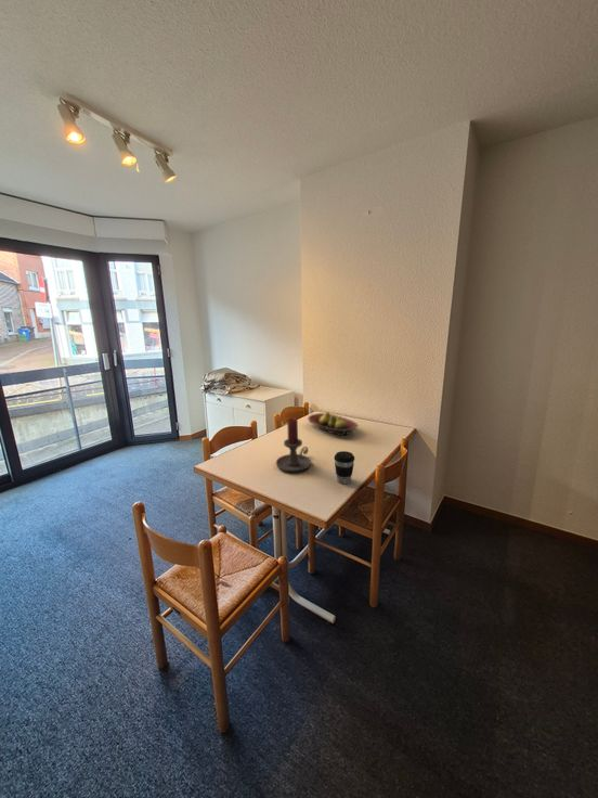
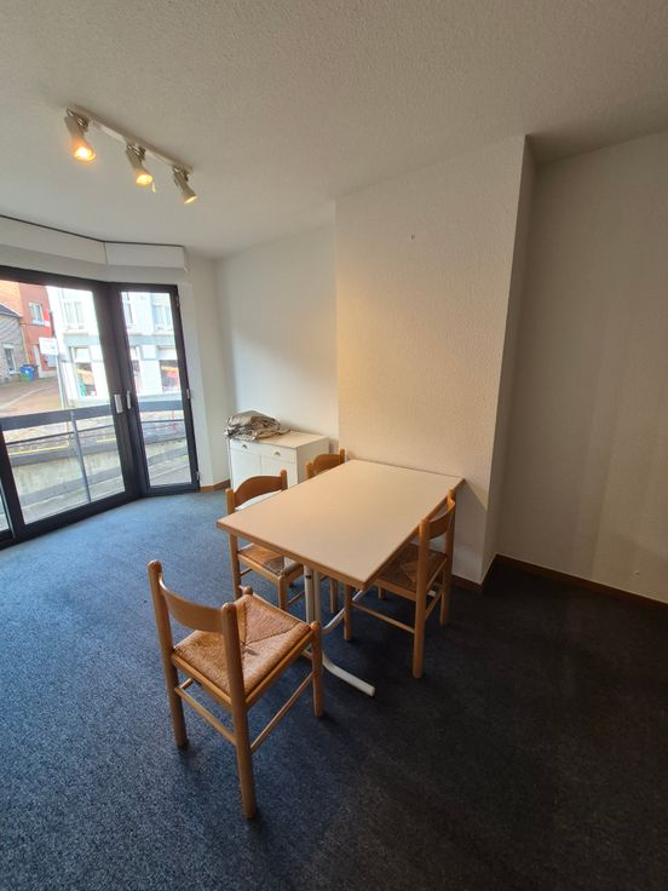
- candle holder (296, 440)
- coffee cup (343, 467)
- fruit bowl (332, 422)
